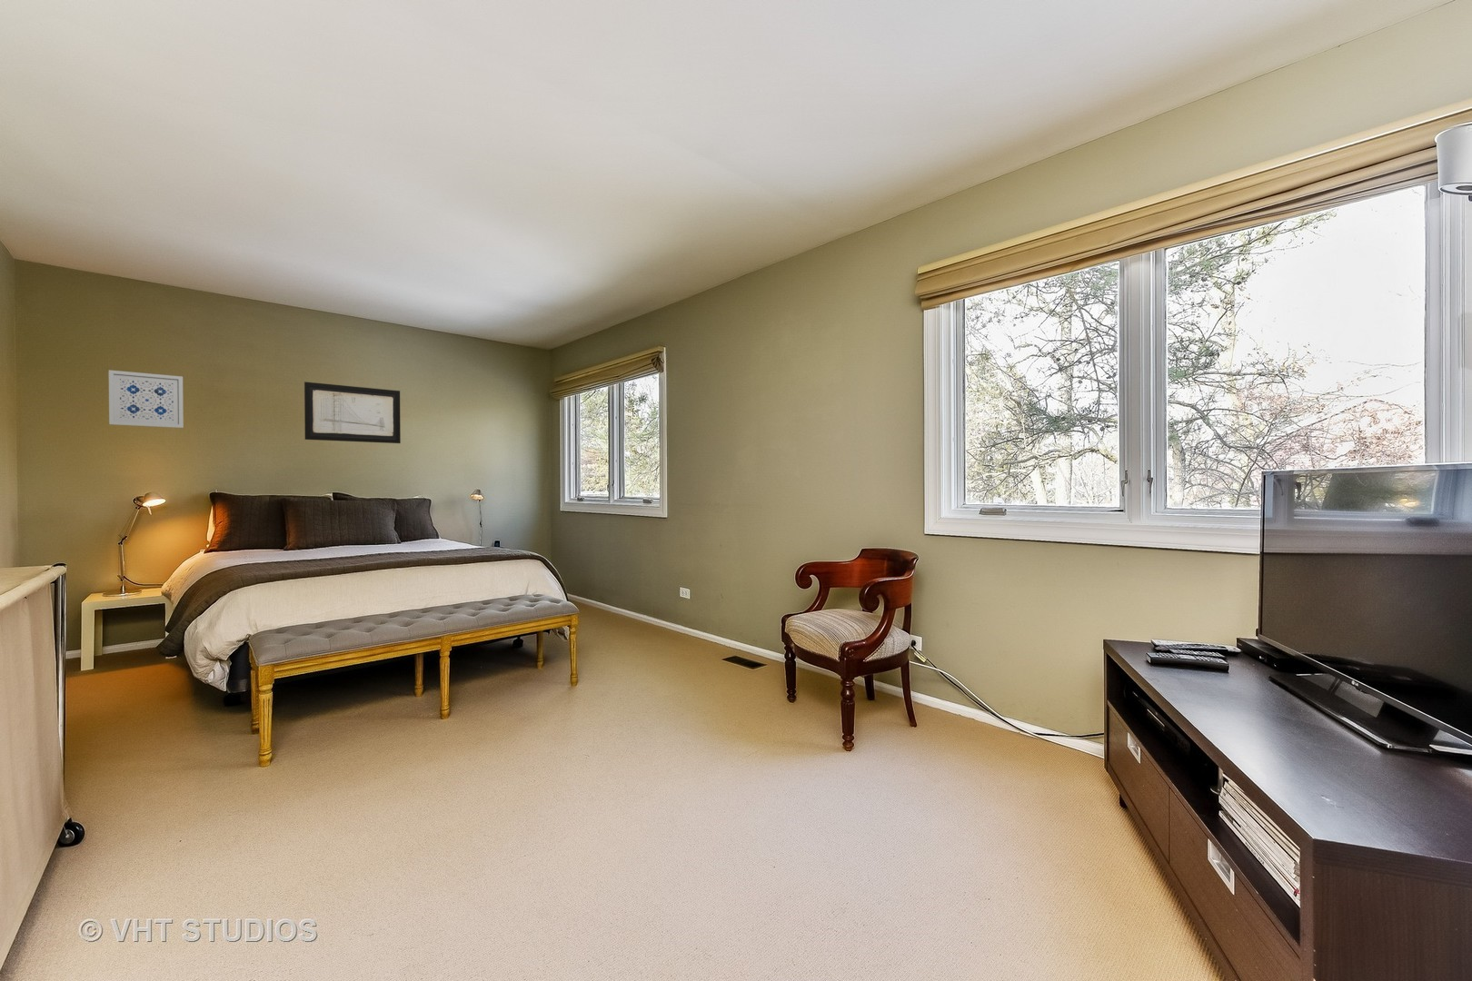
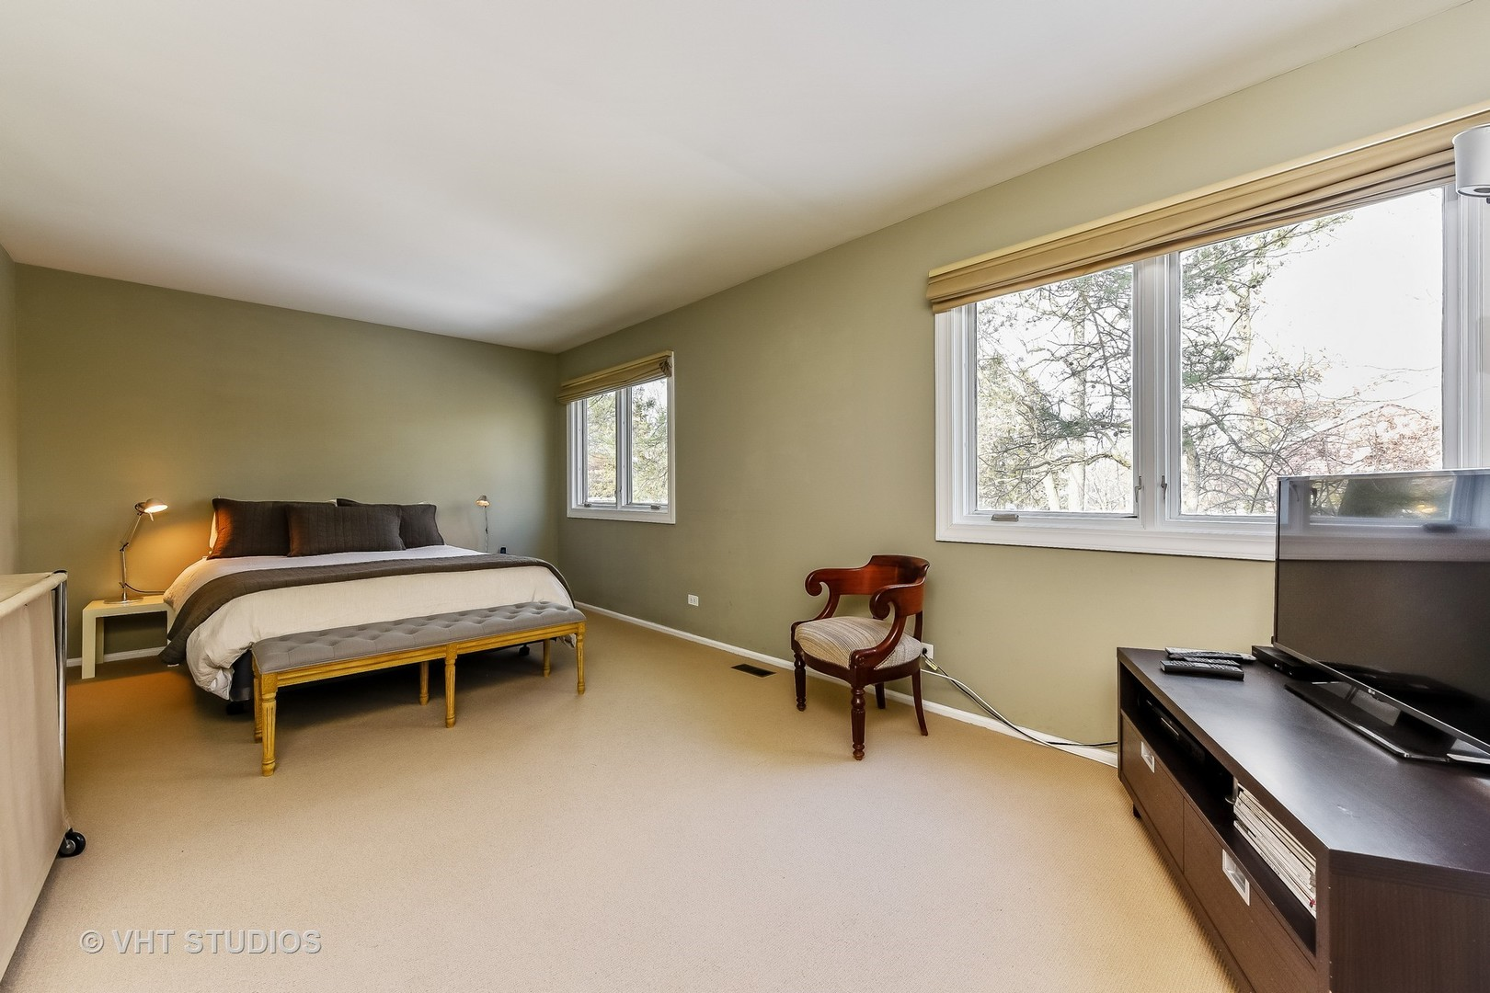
- wall art (147, 400)
- wall art (355, 413)
